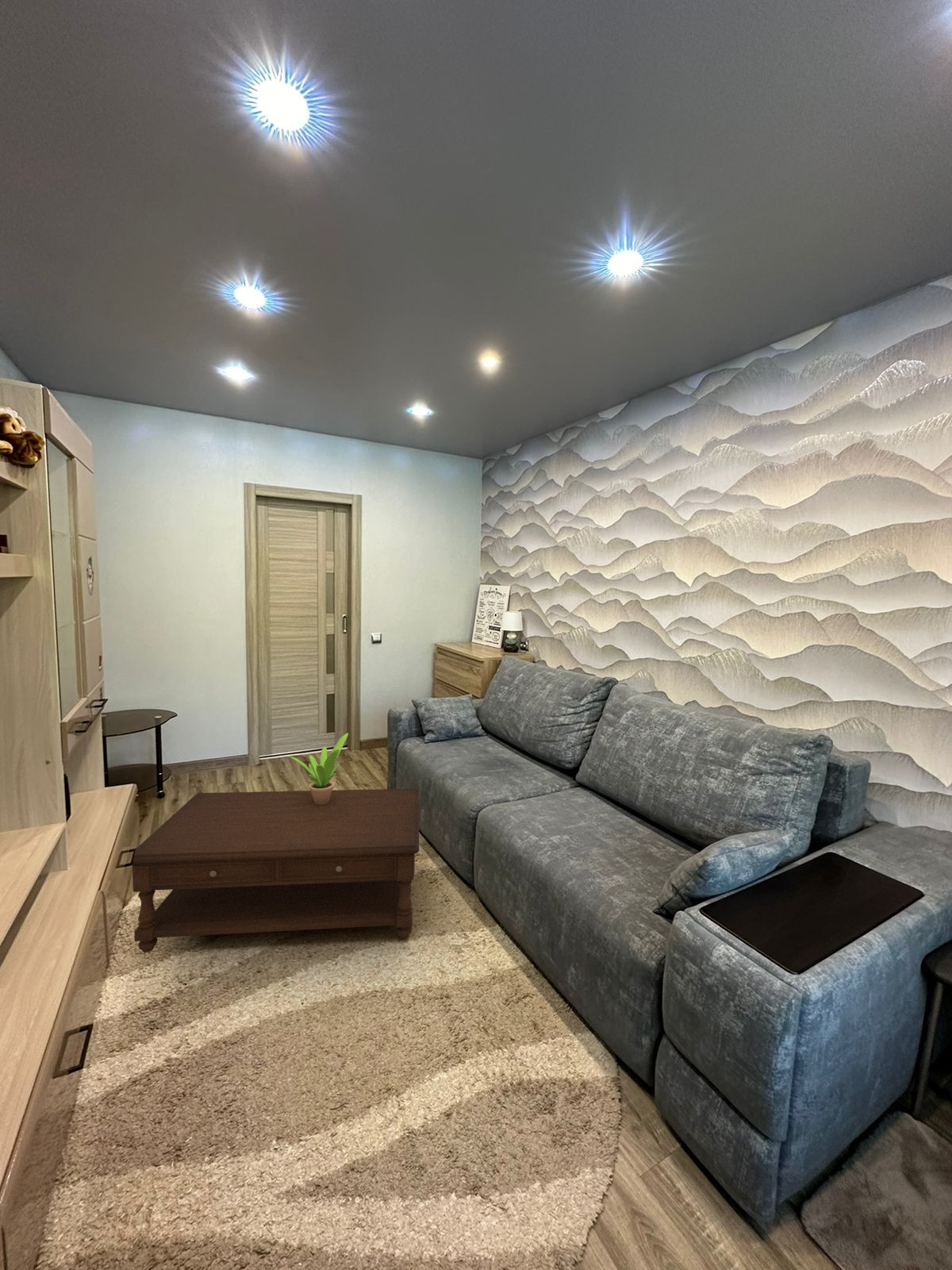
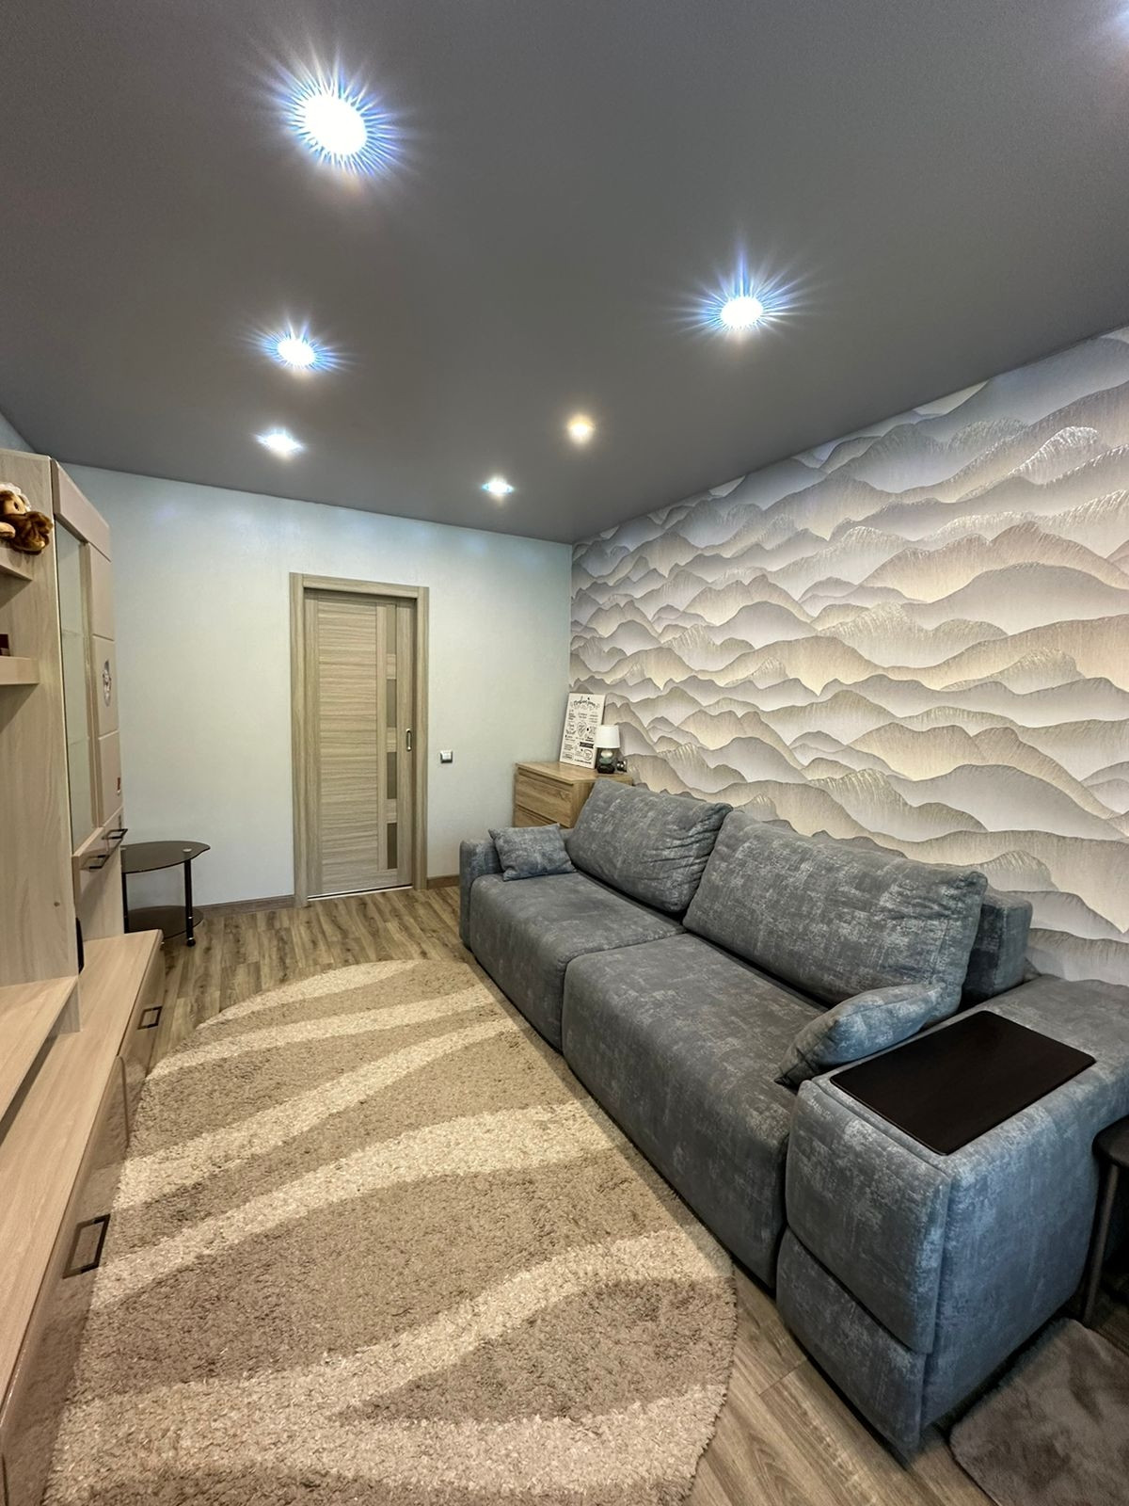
- coffee table (295, 860)
- potted plant (320, 771)
